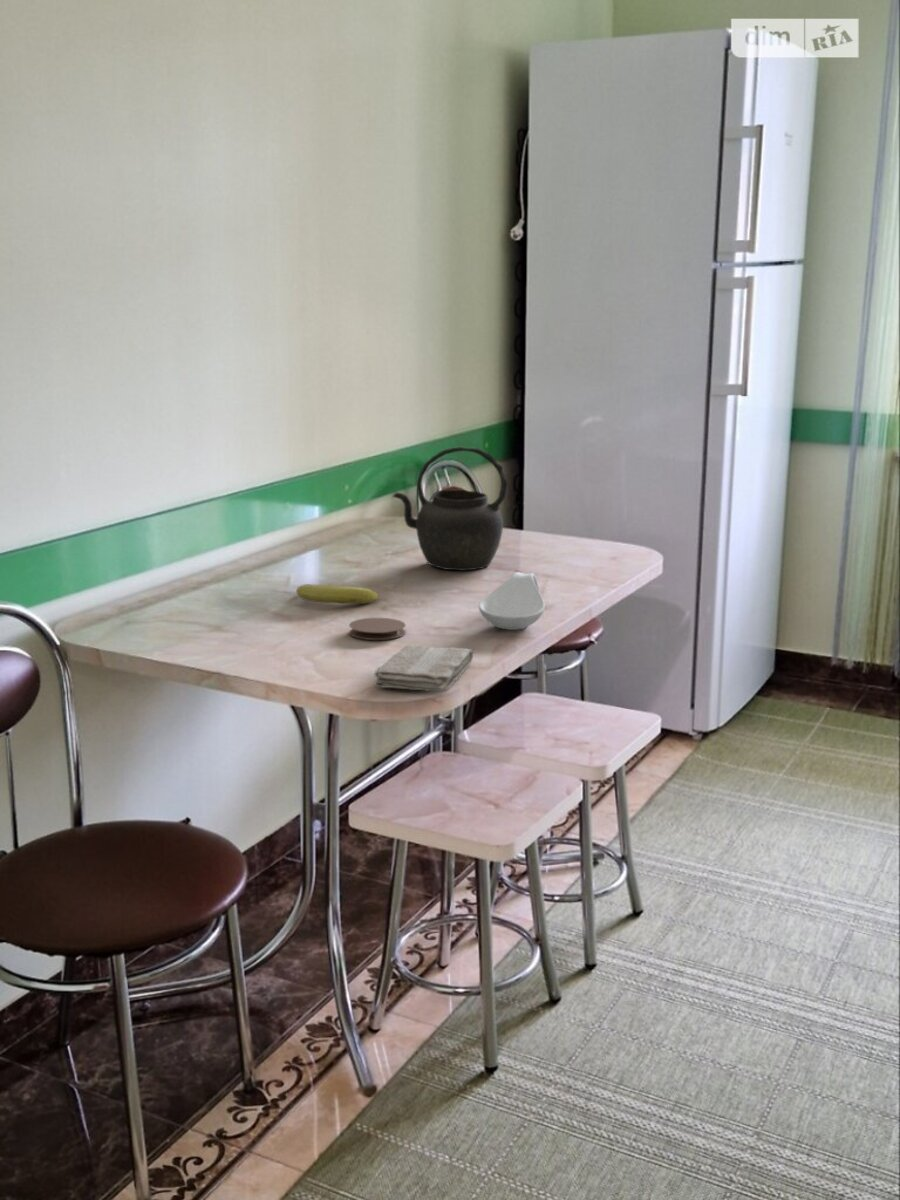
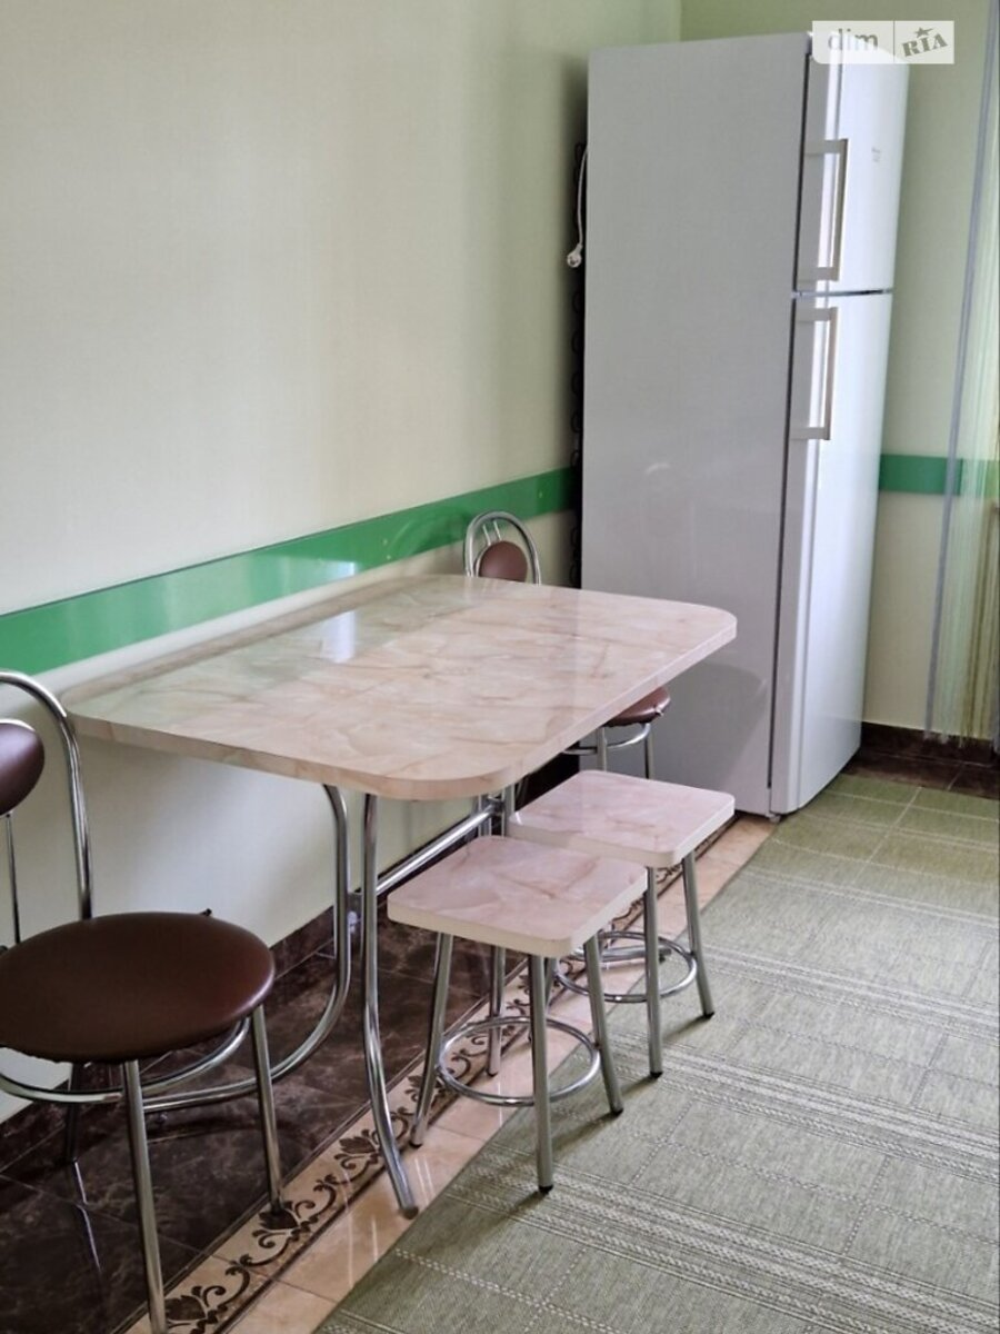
- washcloth (424, 665)
- kettle (449, 506)
- spoon rest (517, 598)
- coaster (377, 628)
- fruit (330, 591)
